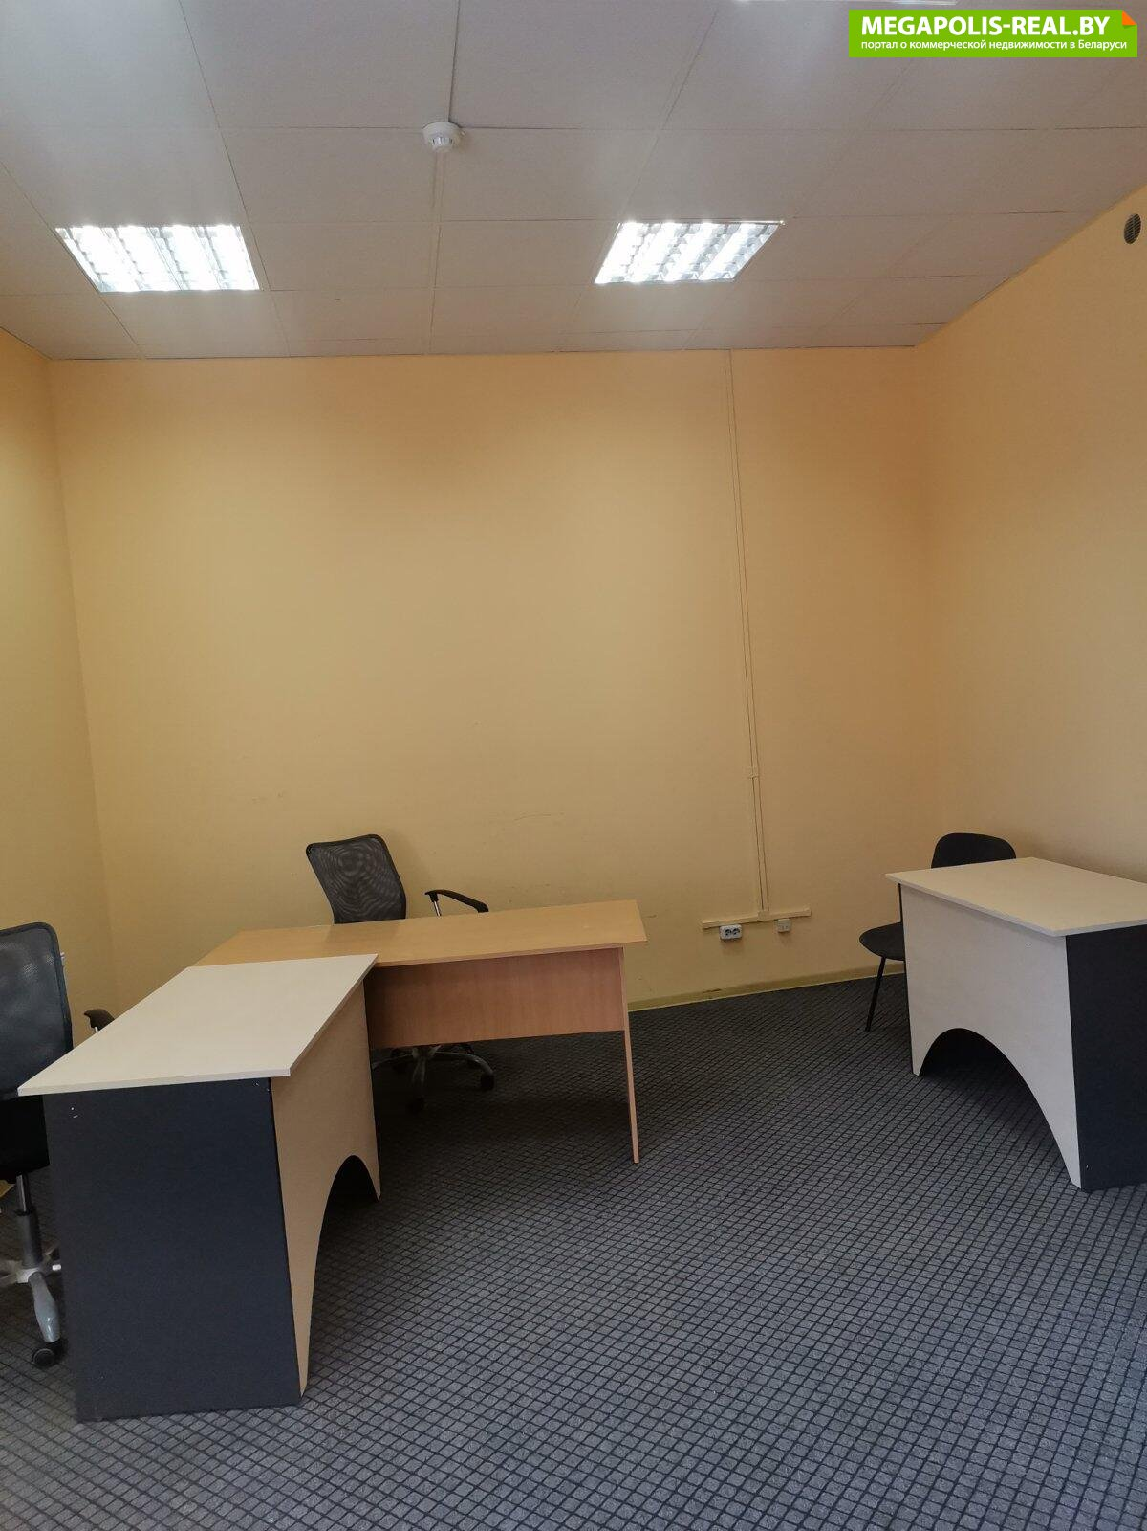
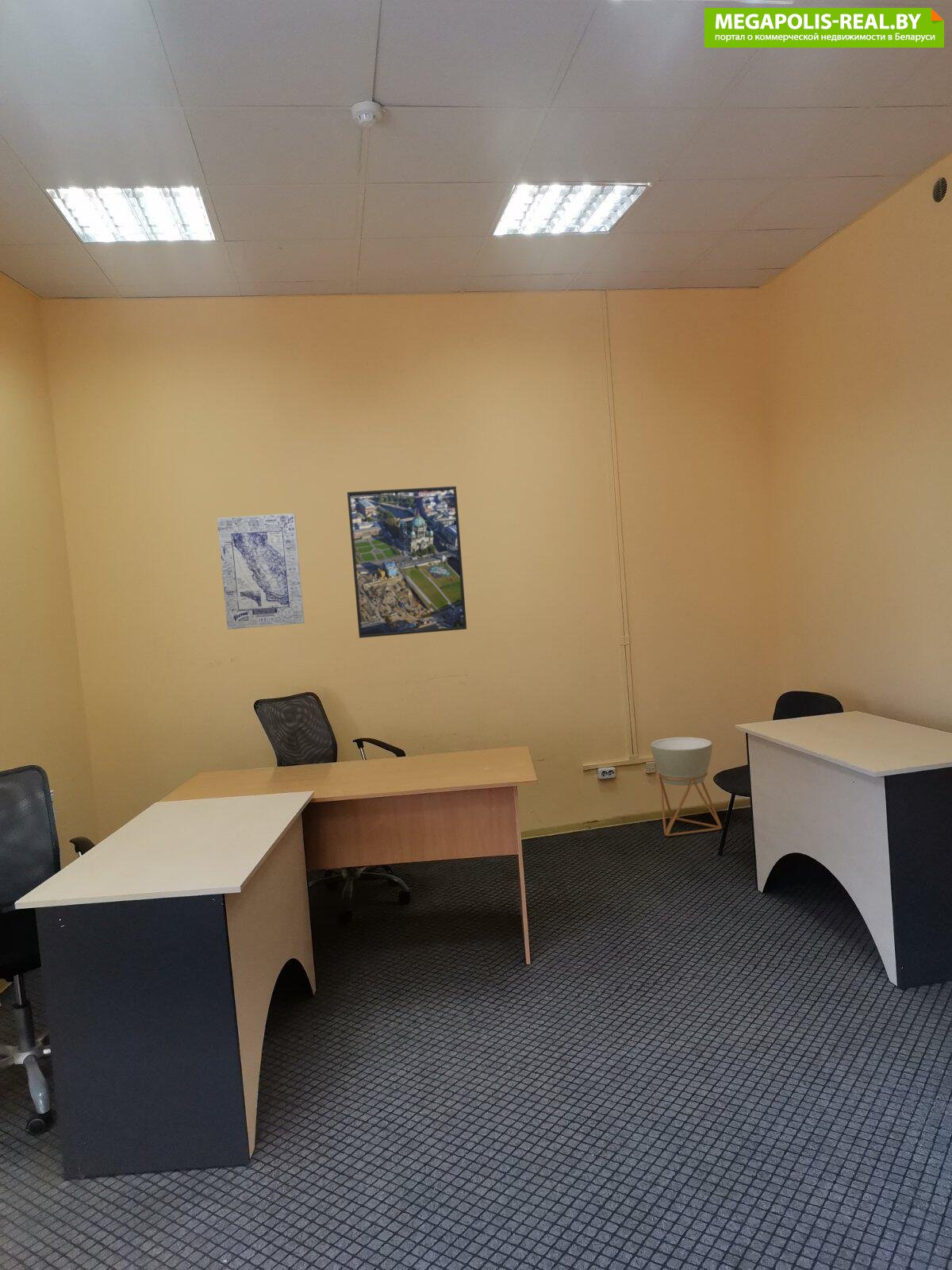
+ planter (683, 784)
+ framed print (408, 561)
+ wall art (261, 571)
